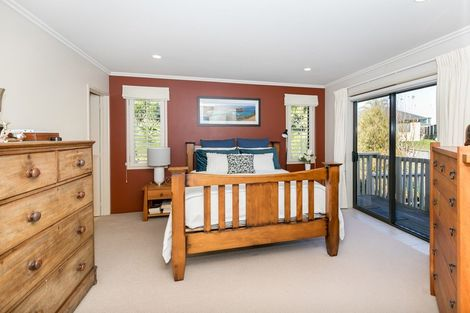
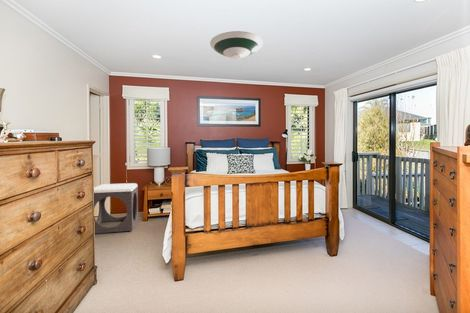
+ footstool (120, 199)
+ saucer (236, 50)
